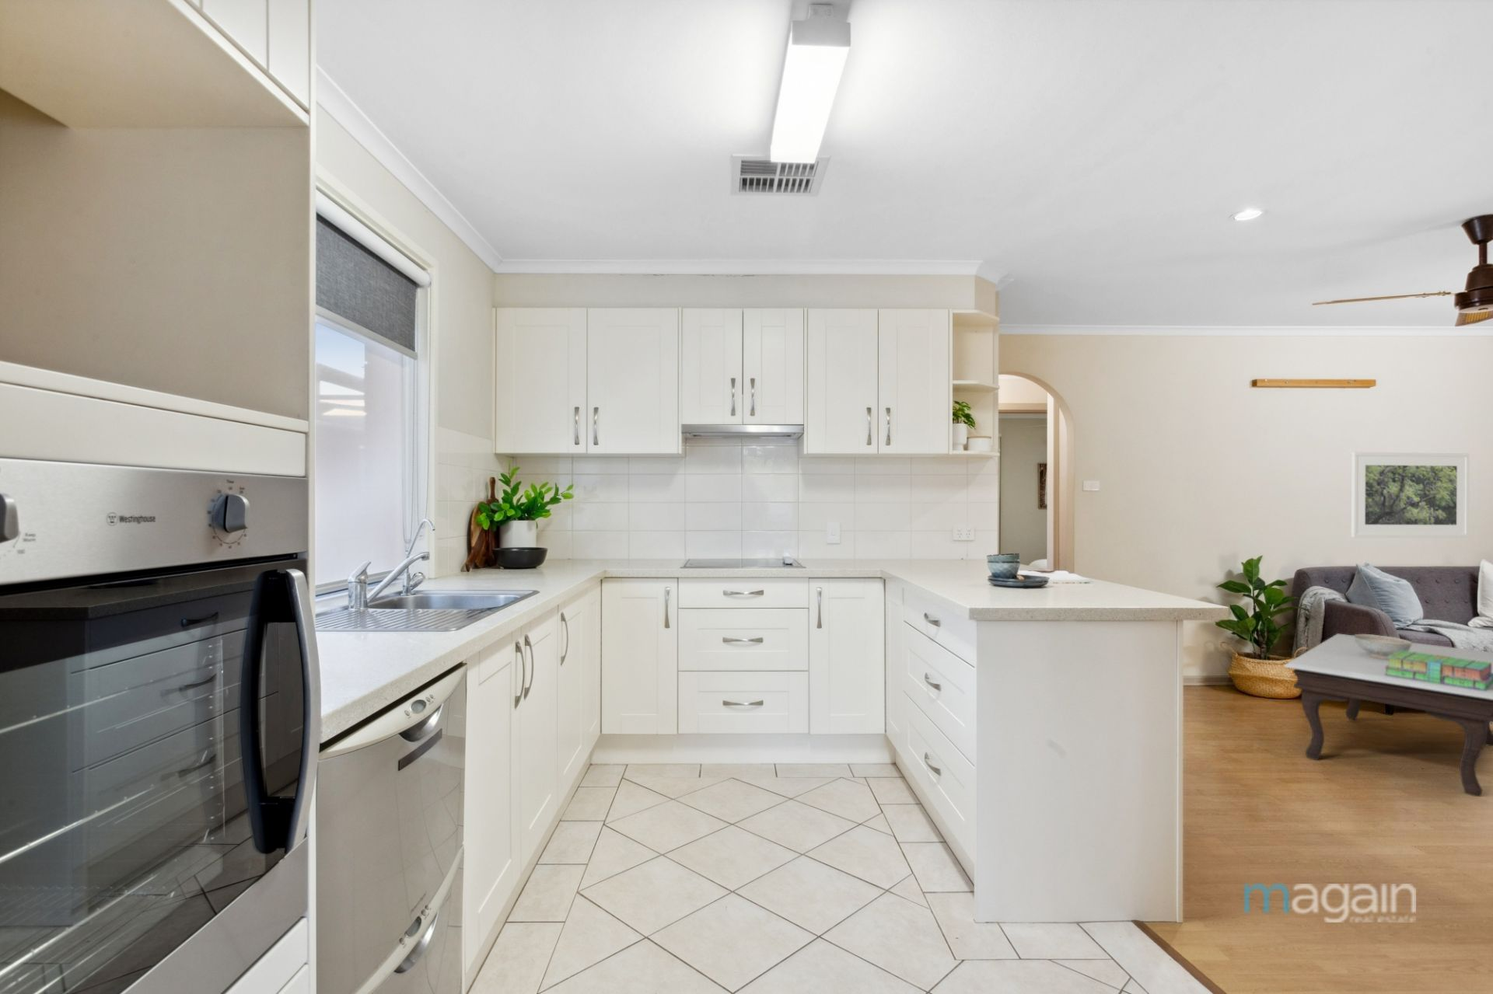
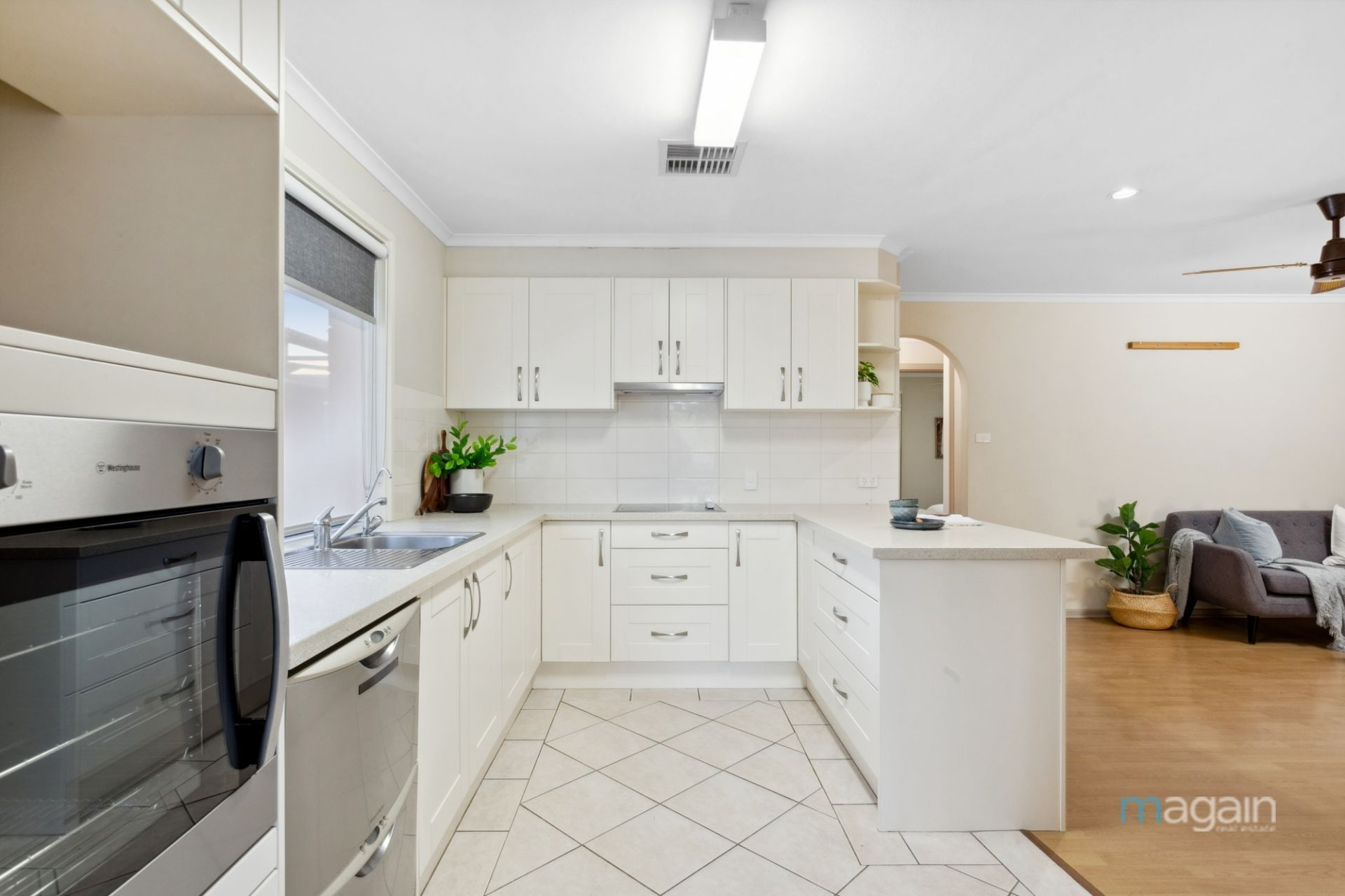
- decorative bowl (1382, 648)
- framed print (1410, 495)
- stack of books (1437, 668)
- coffee table (1403, 704)
